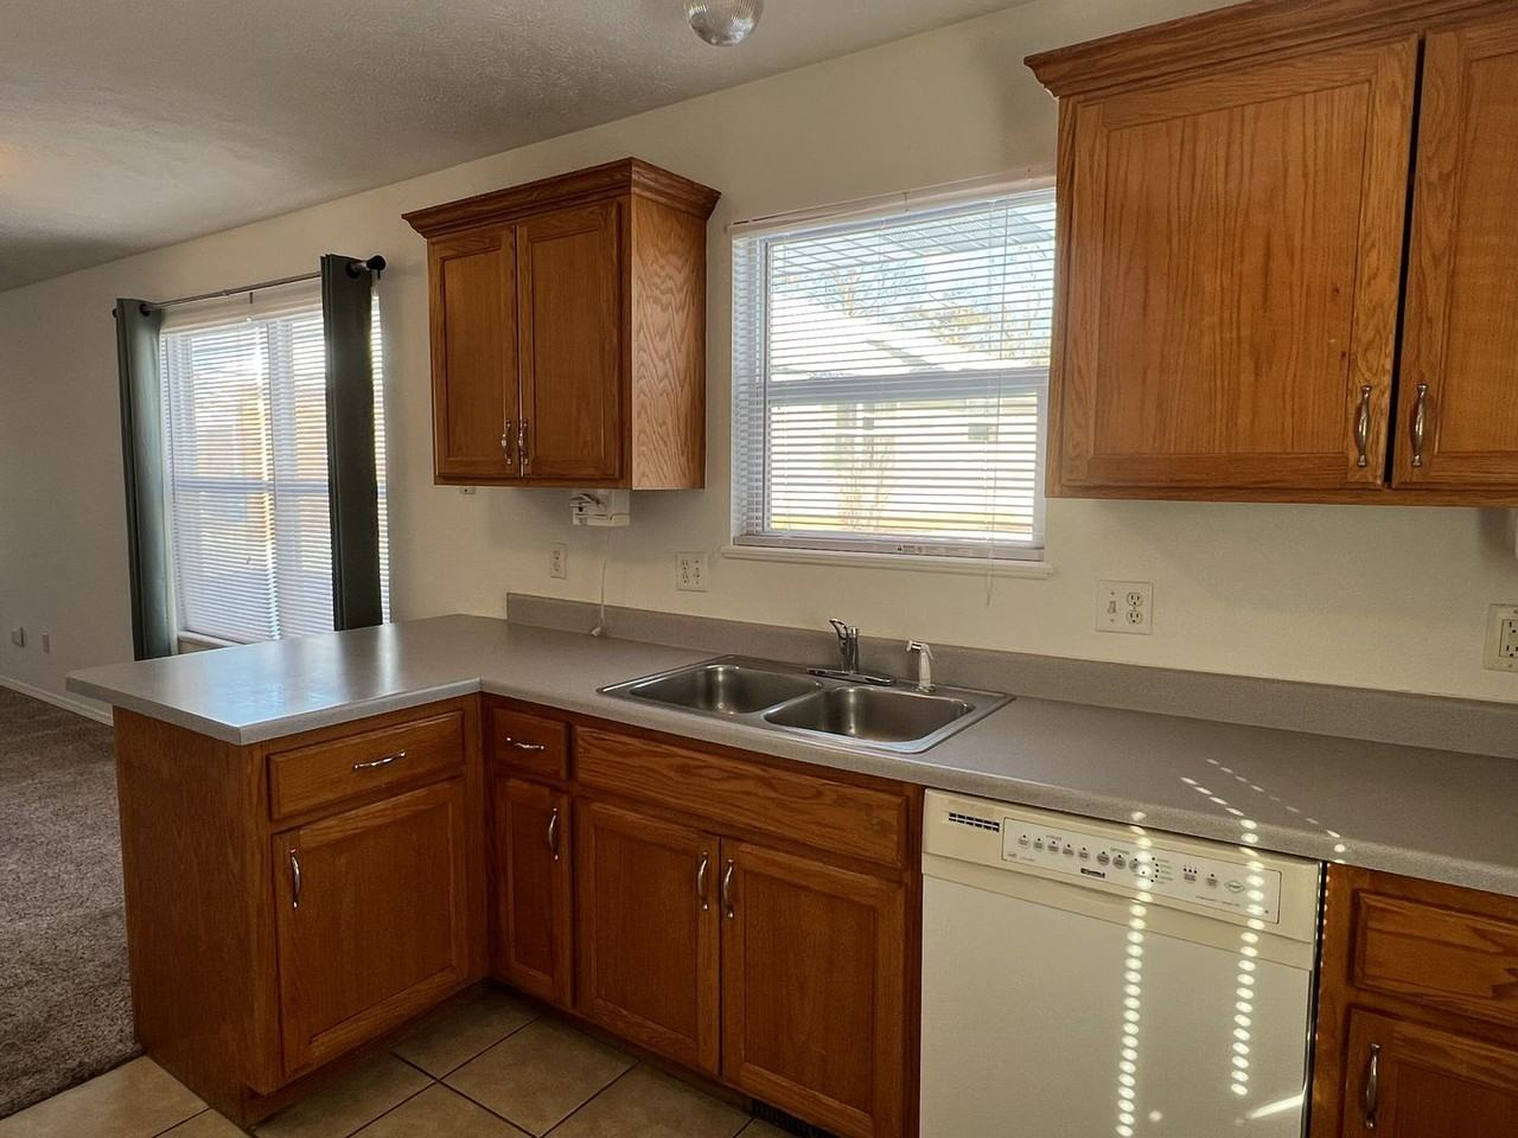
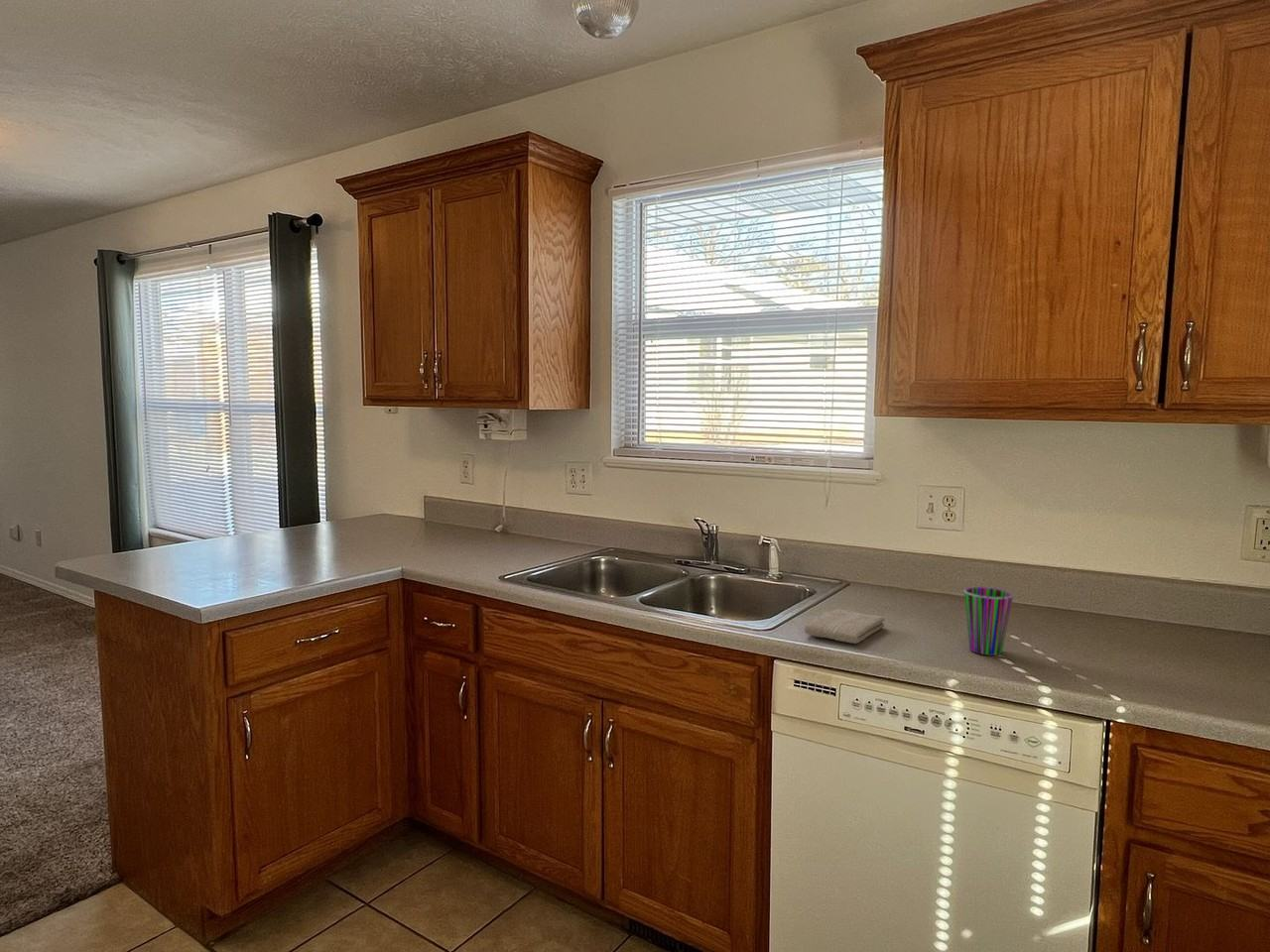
+ washcloth (845, 625)
+ cup (986, 621)
